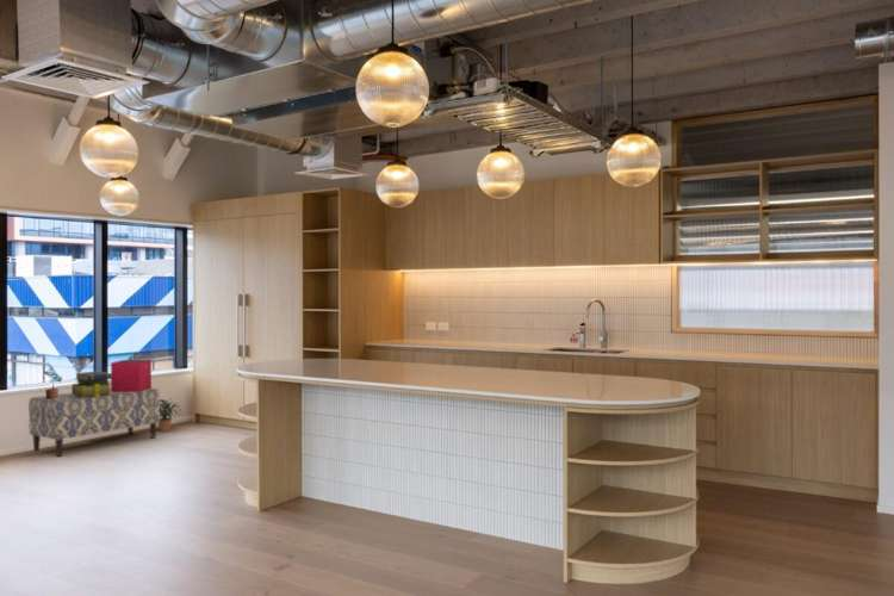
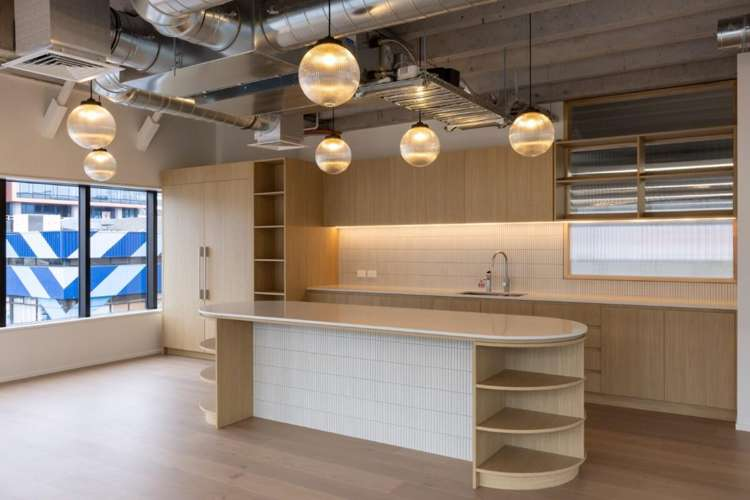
- bench (97, 418)
- potted plant (166, 412)
- potted plant (52, 385)
- storage bin (131, 375)
- stack of books (92, 384)
